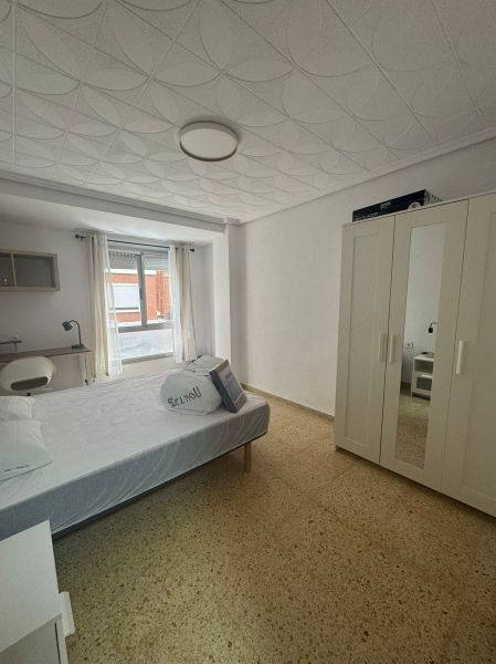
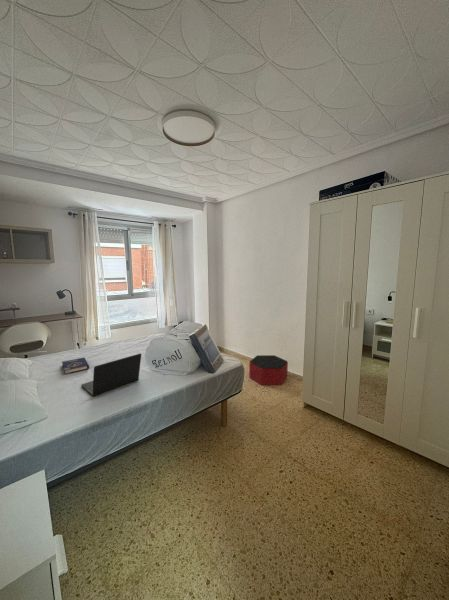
+ laptop (111, 369)
+ book (75, 365)
+ ottoman (268, 369)
